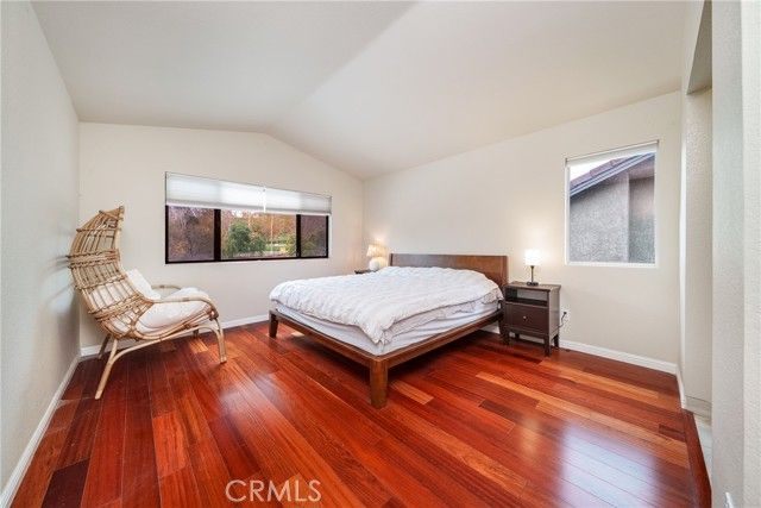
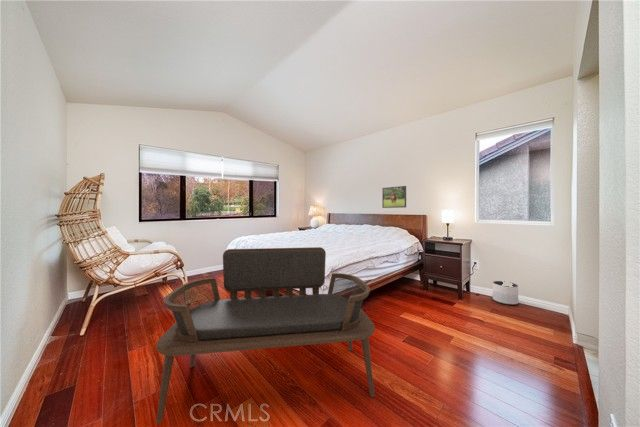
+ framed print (393, 197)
+ bench (274, 317)
+ planter (505, 292)
